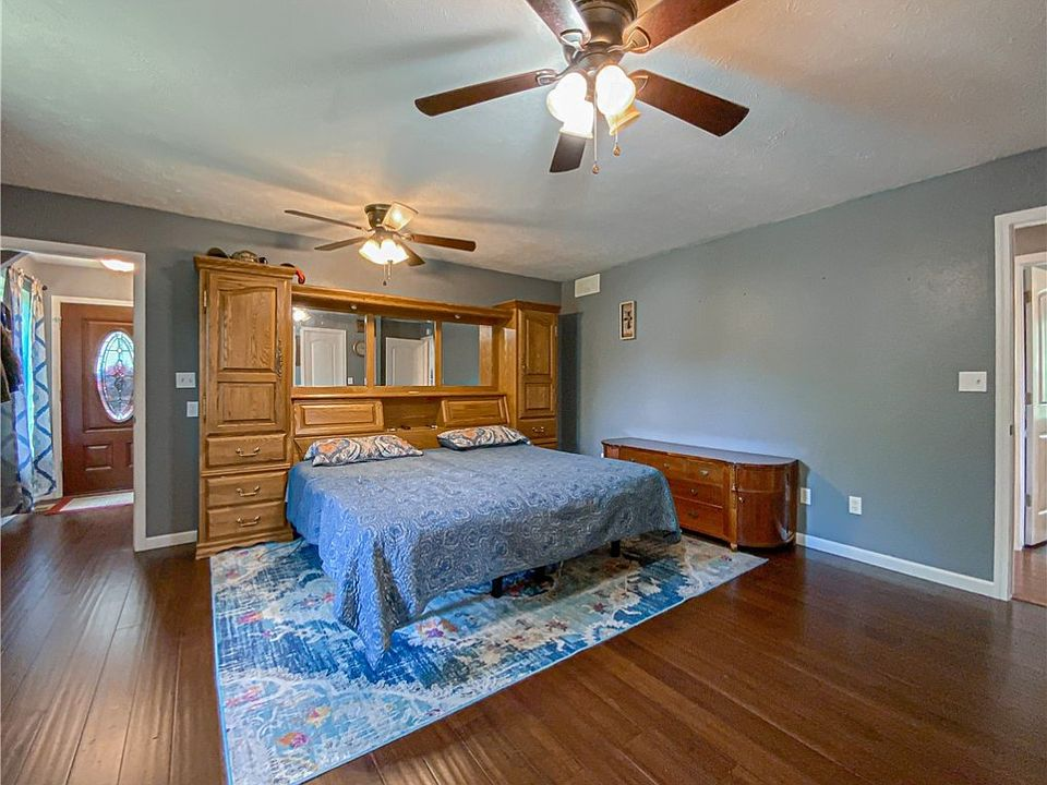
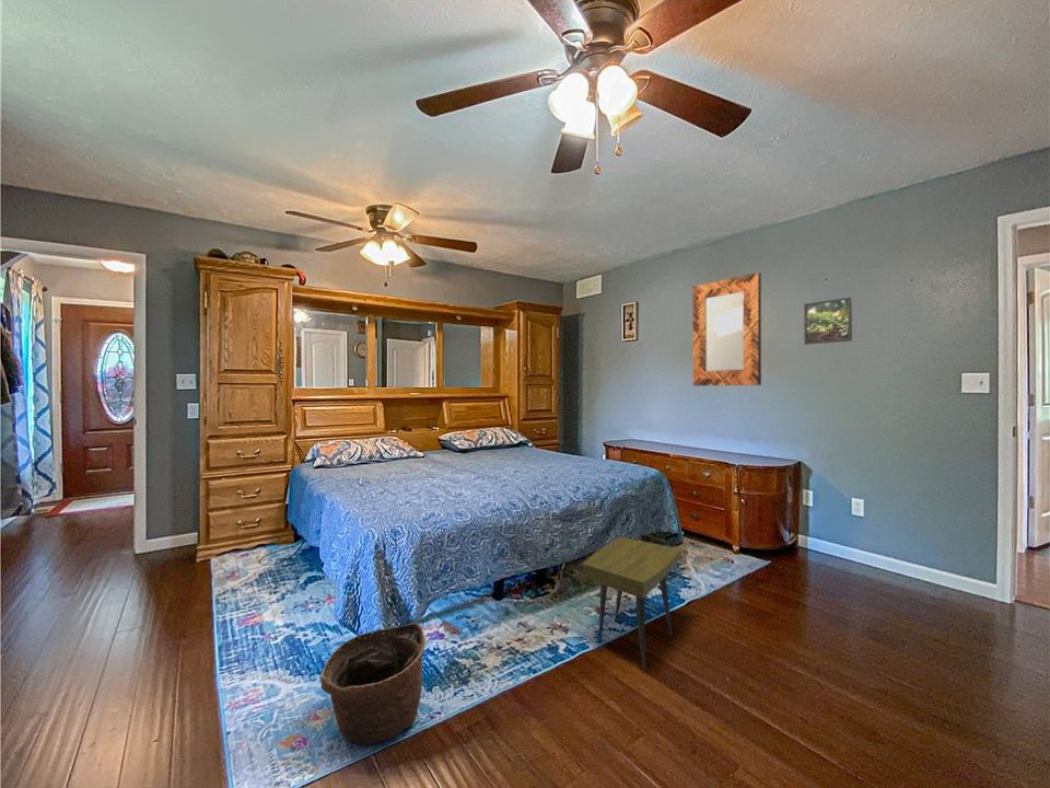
+ basket (376, 683)
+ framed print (827, 322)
+ home mirror (724, 333)
+ side table (637, 596)
